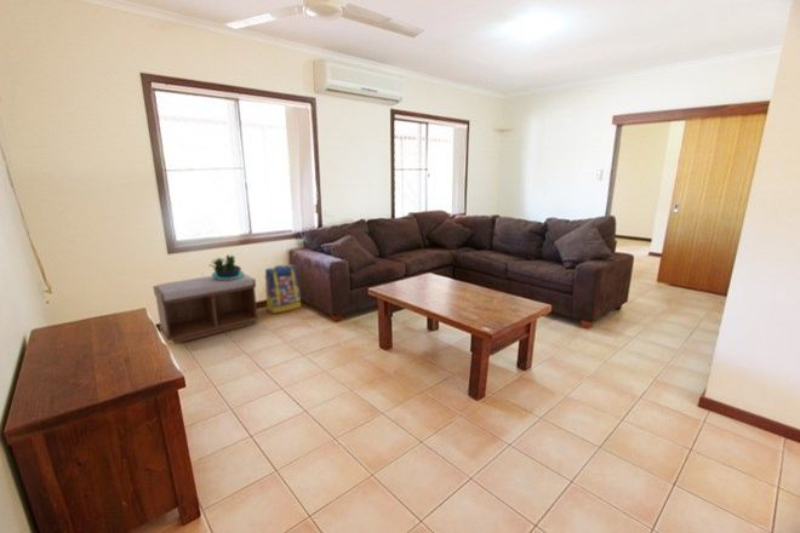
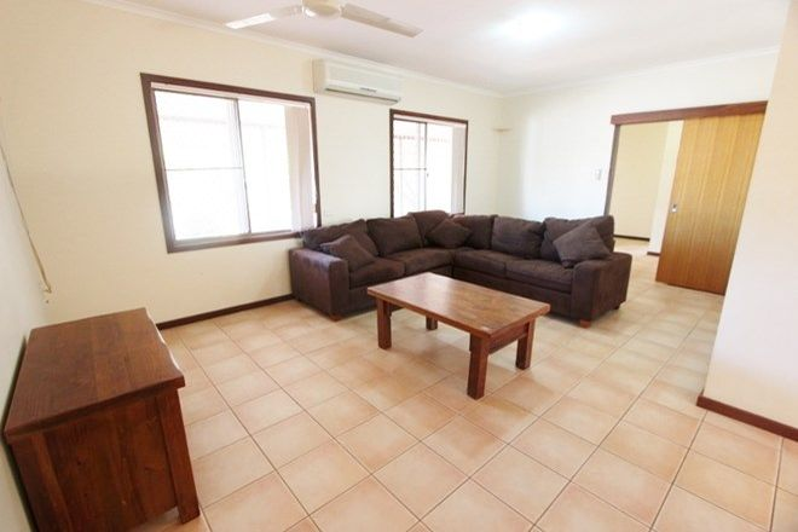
- potted plant (224, 265)
- bench (208, 304)
- backpack (281, 287)
